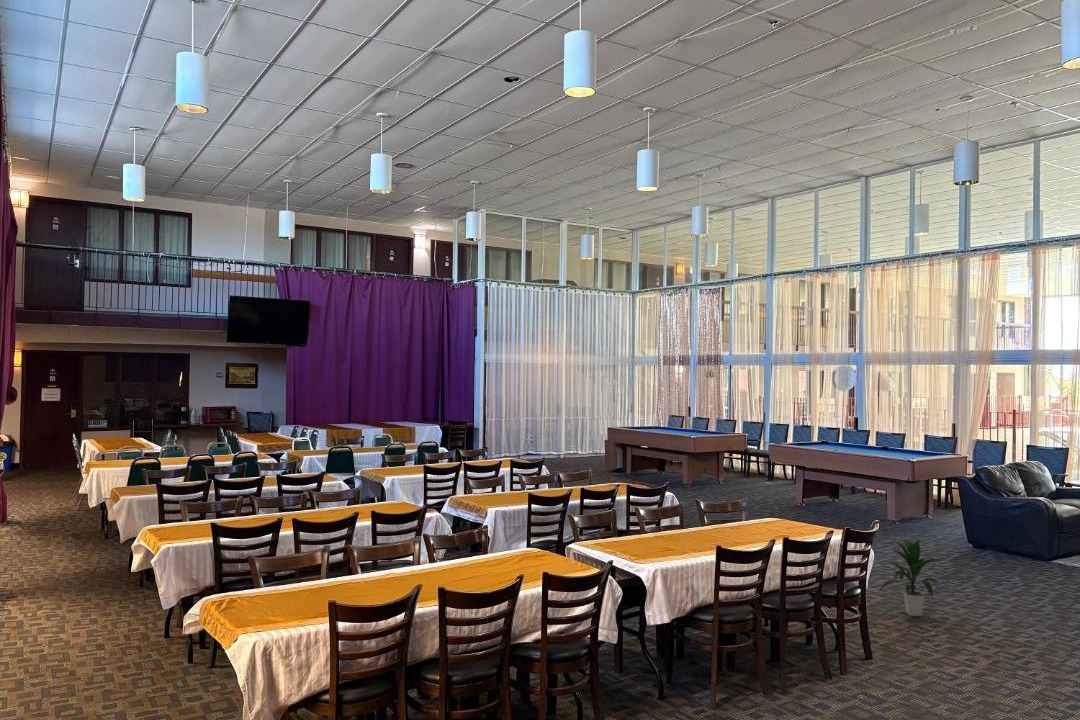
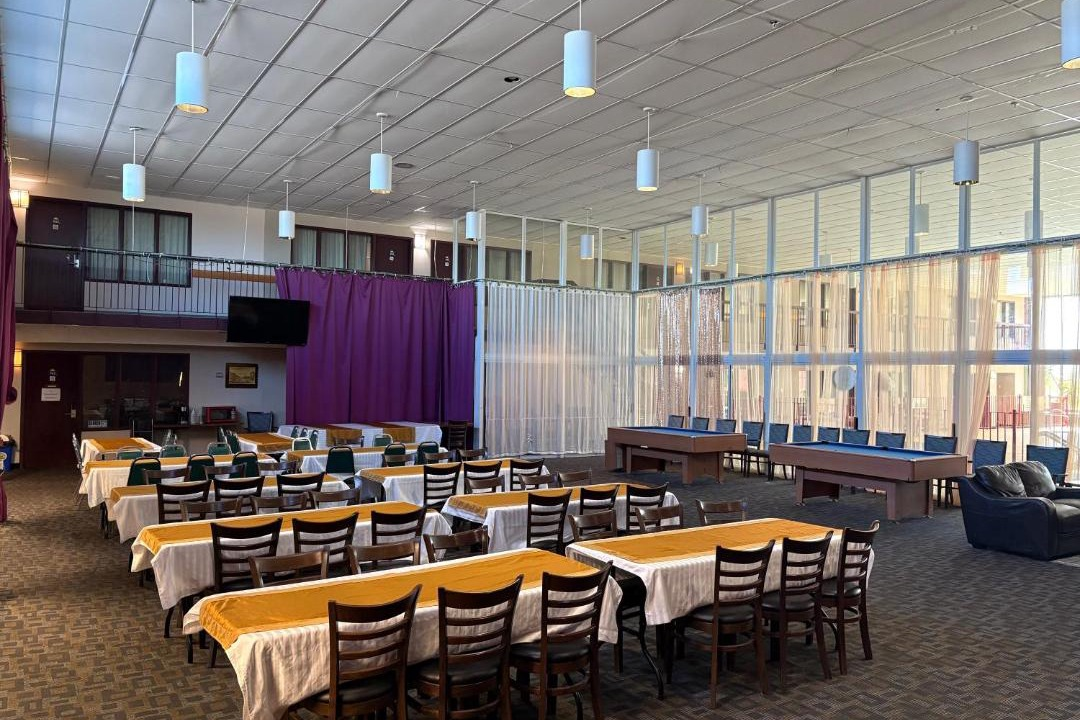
- indoor plant (911, 573)
